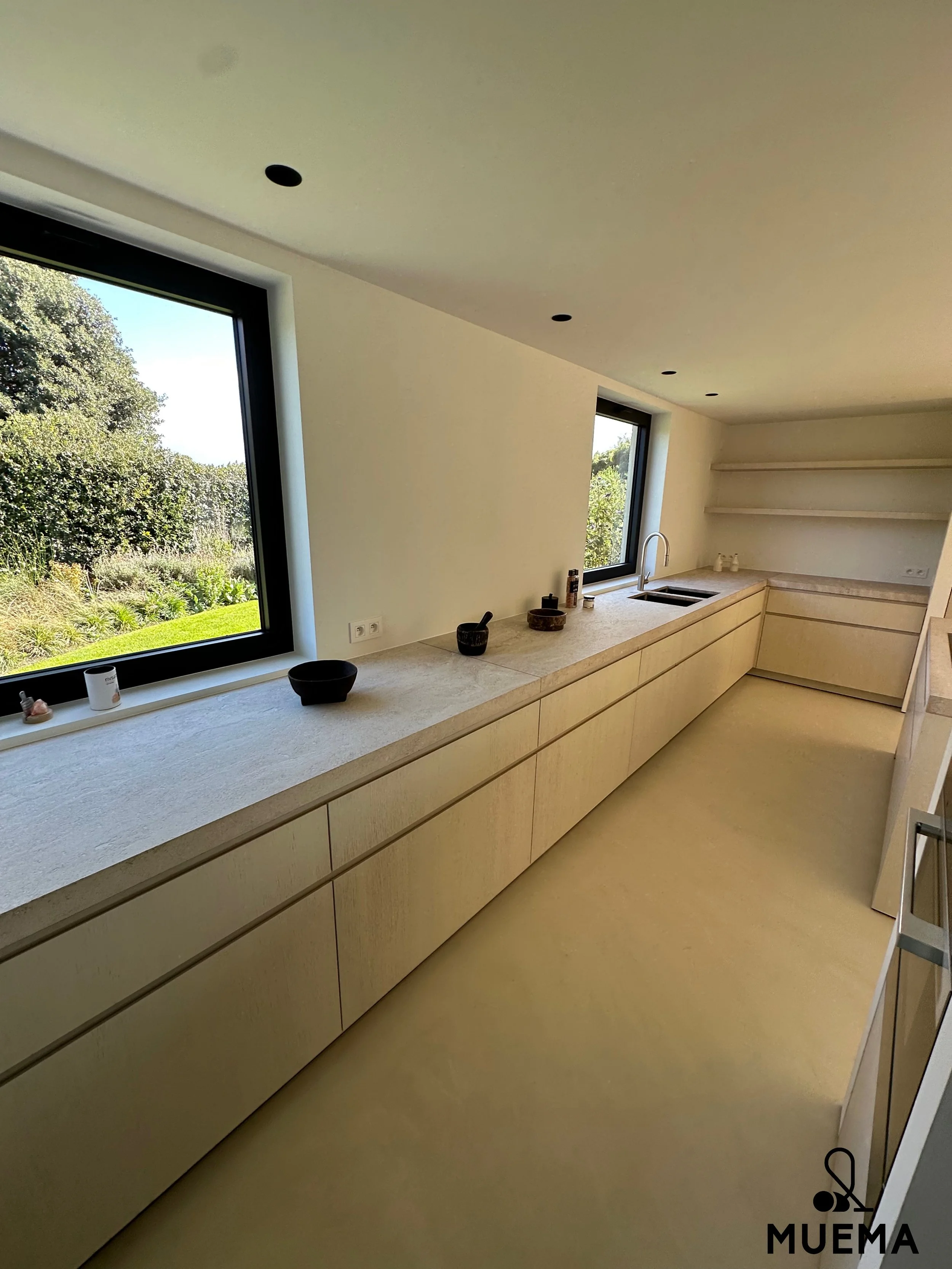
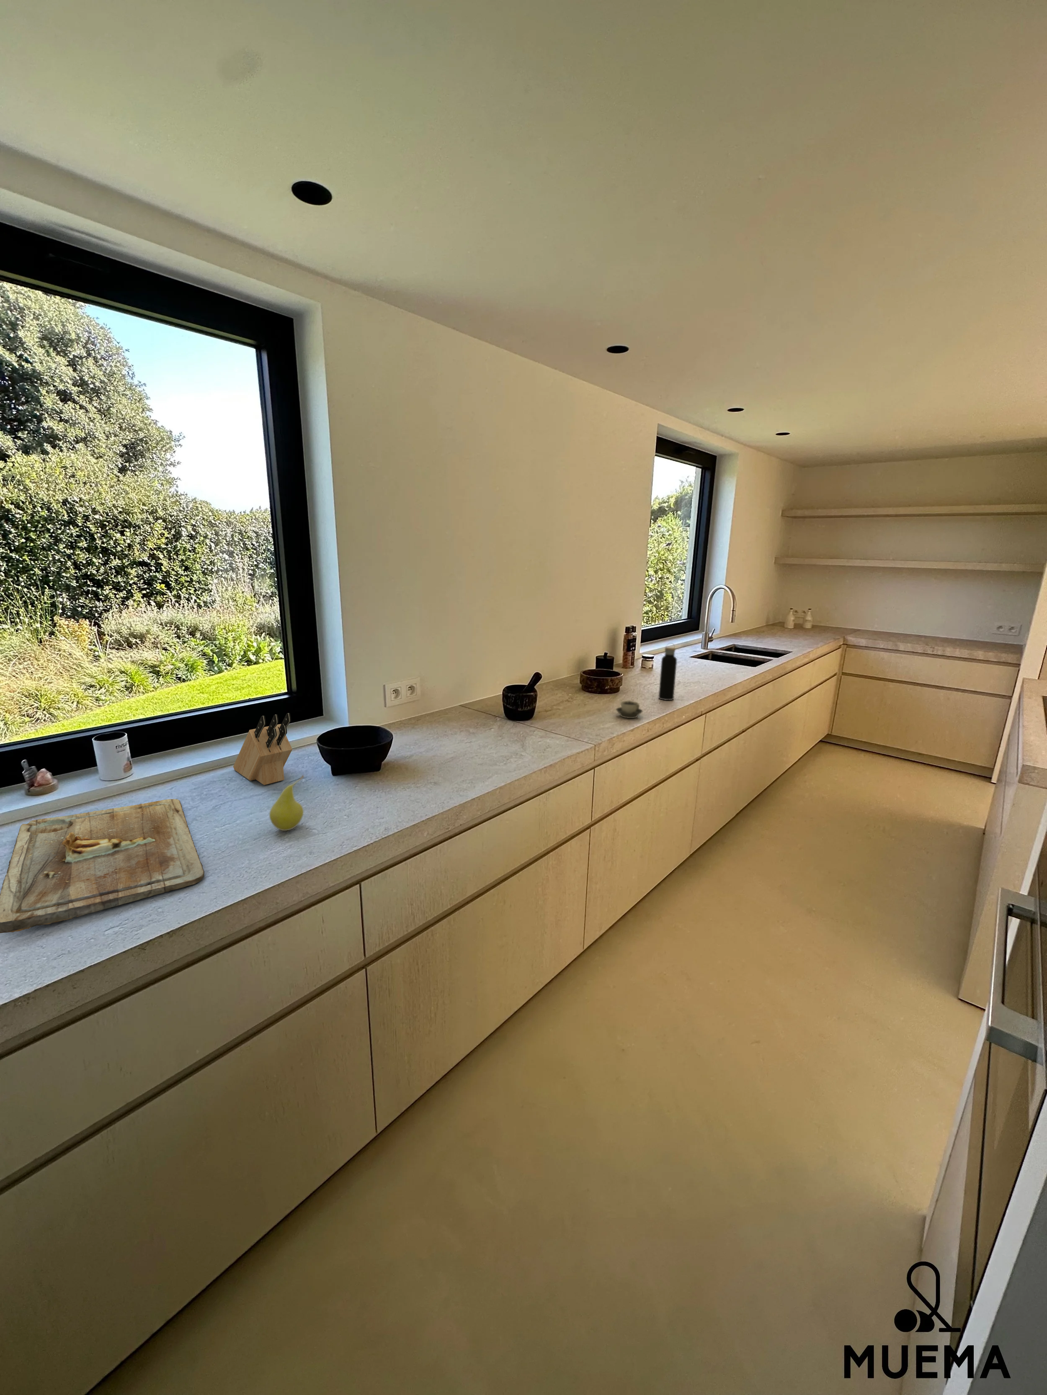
+ cup (629, 709)
+ knife block (263, 742)
+ water bottle (668, 671)
+ cutting board (106, 841)
+ fruit (288, 804)
